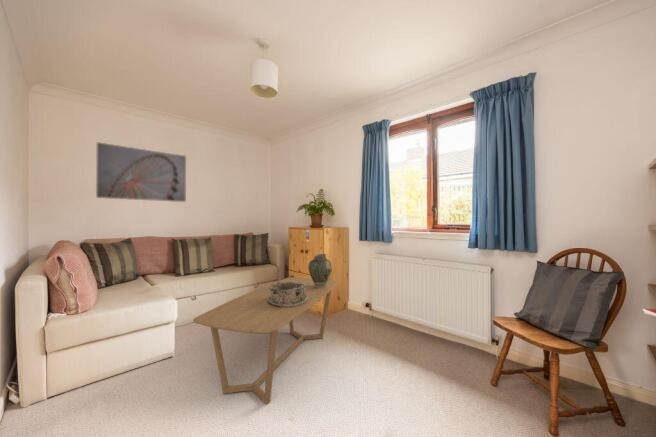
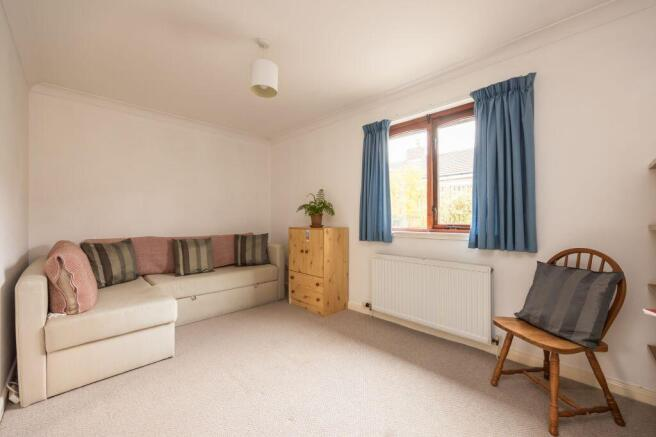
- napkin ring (288, 291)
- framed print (145, 174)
- coffee table (282, 326)
- vase (320, 270)
